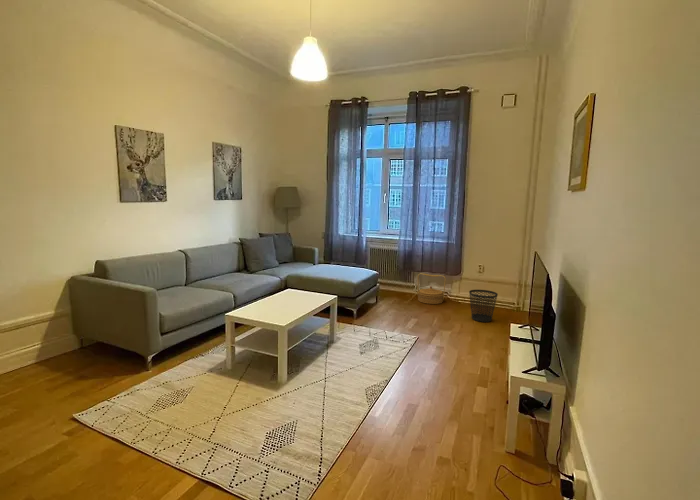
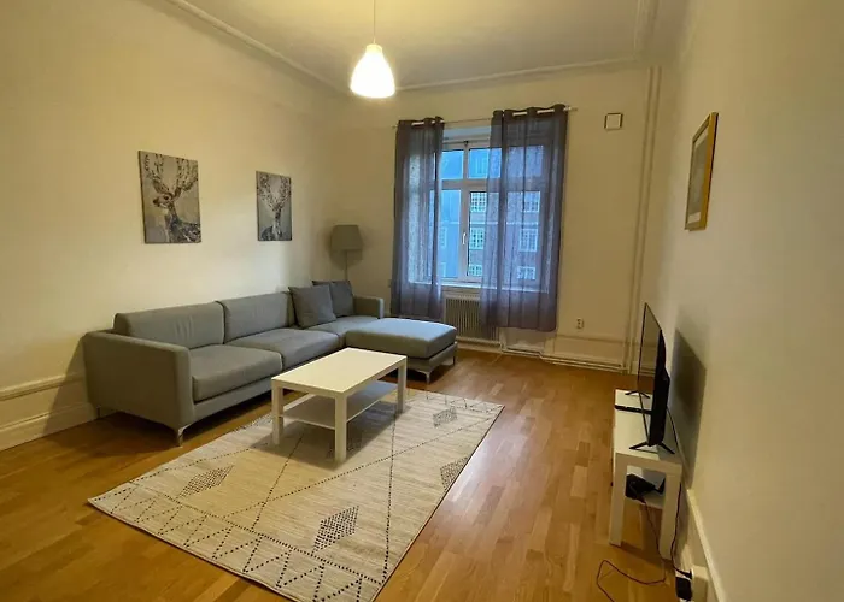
- basket (430, 287)
- wastebasket (482, 305)
